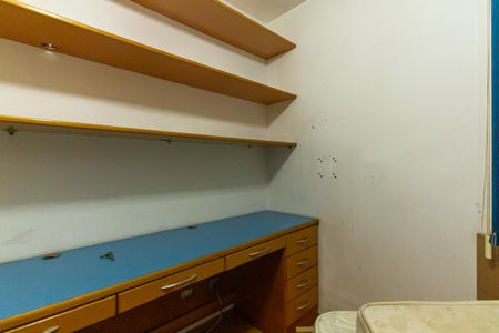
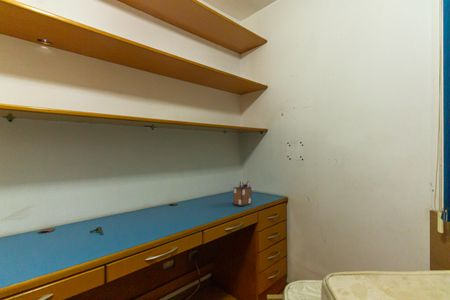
+ desk organizer (242, 192)
